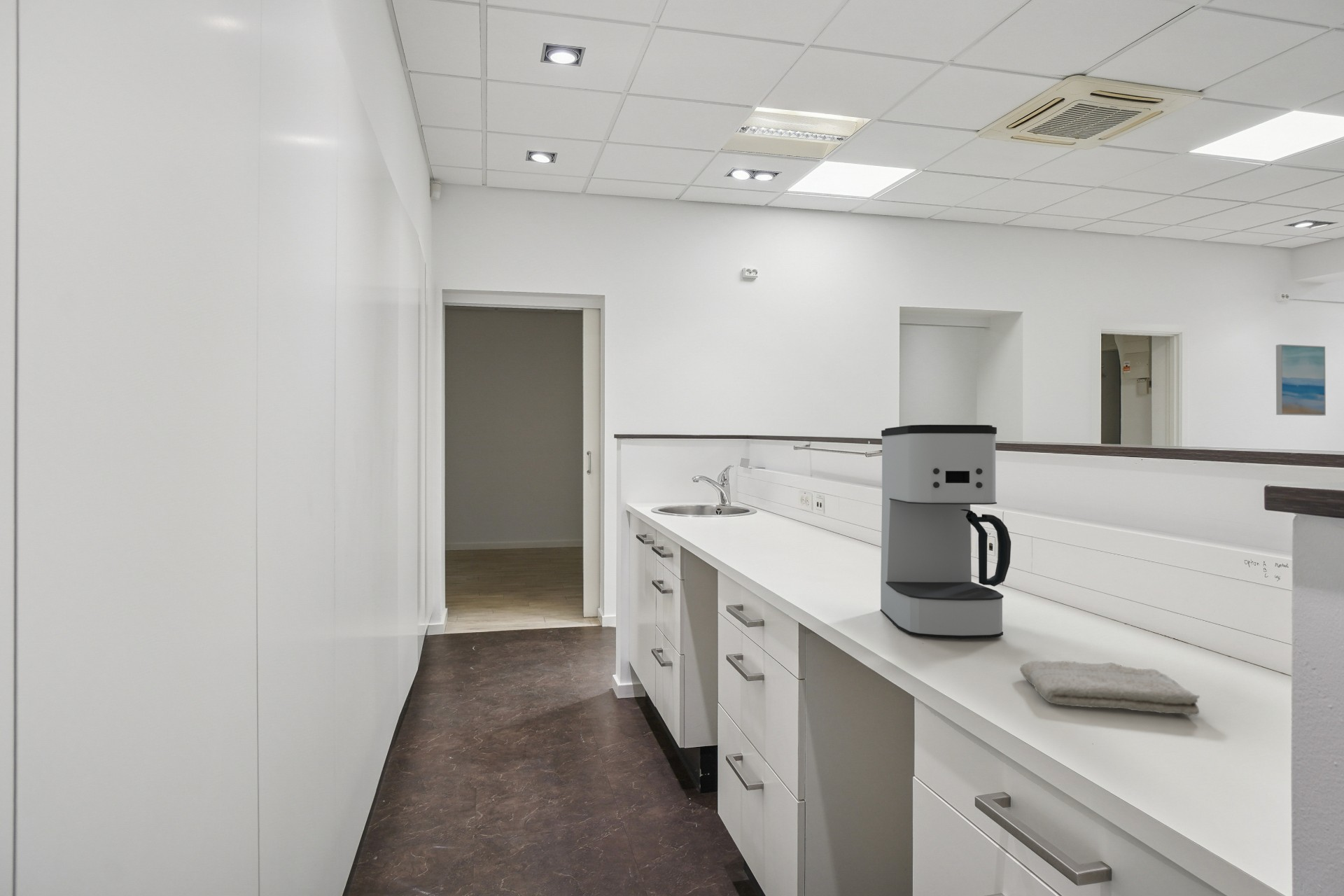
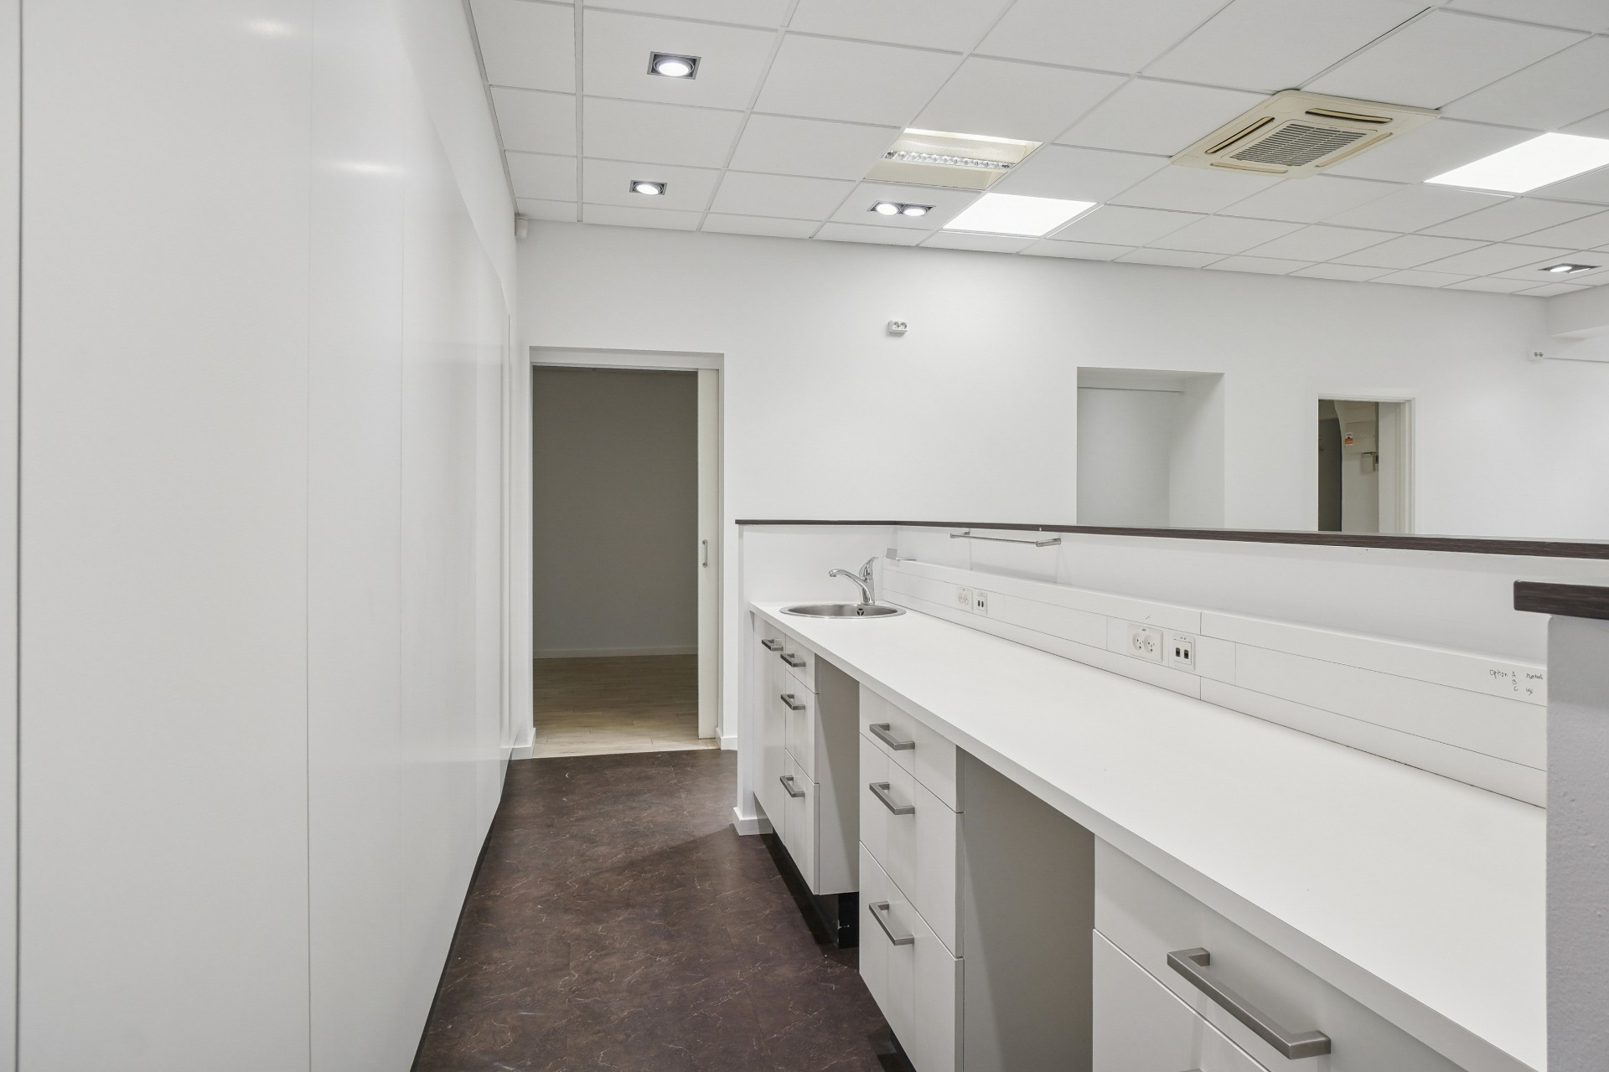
- coffee maker (948, 525)
- washcloth (1105, 685)
- wall art (1301, 380)
